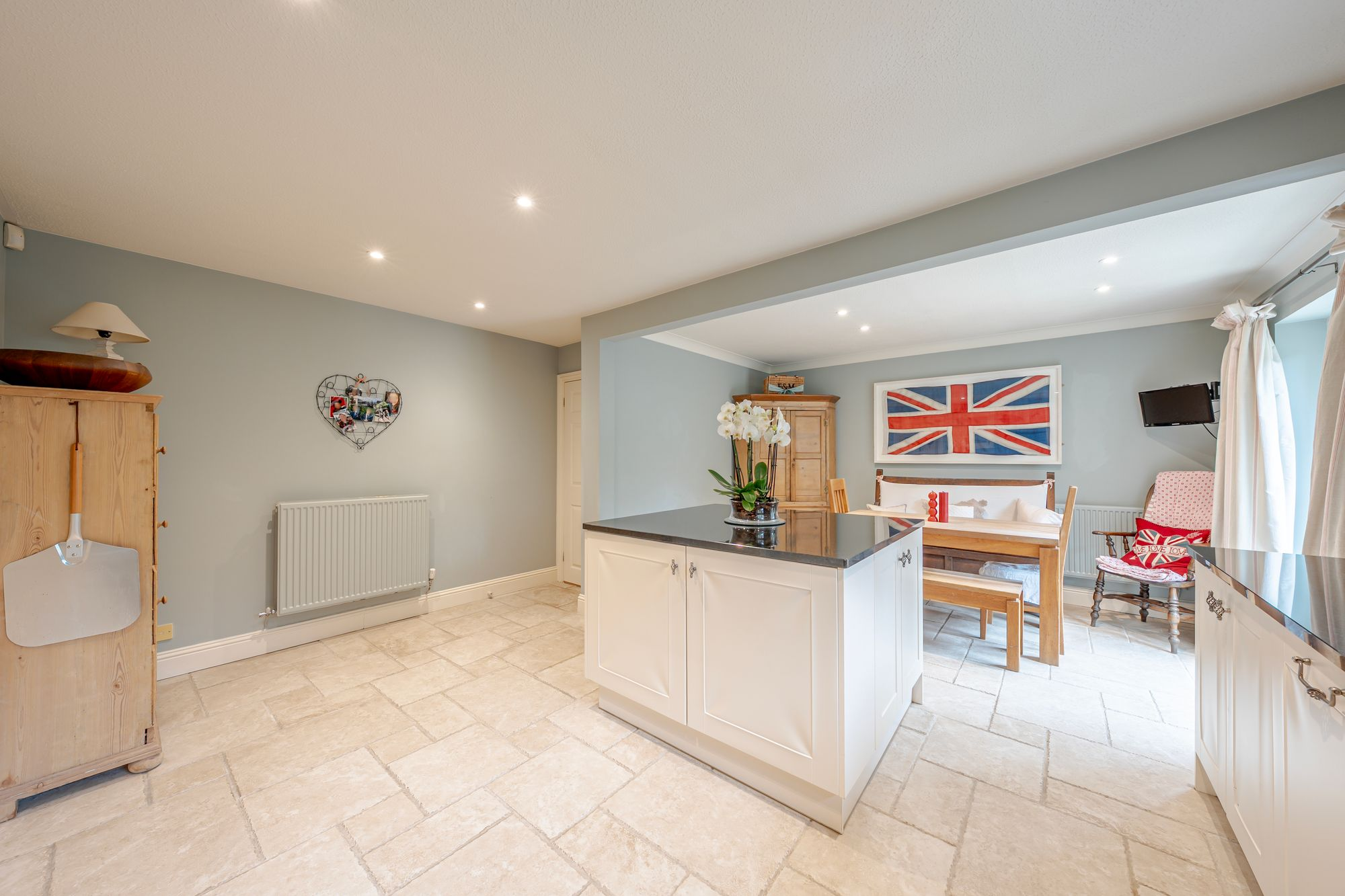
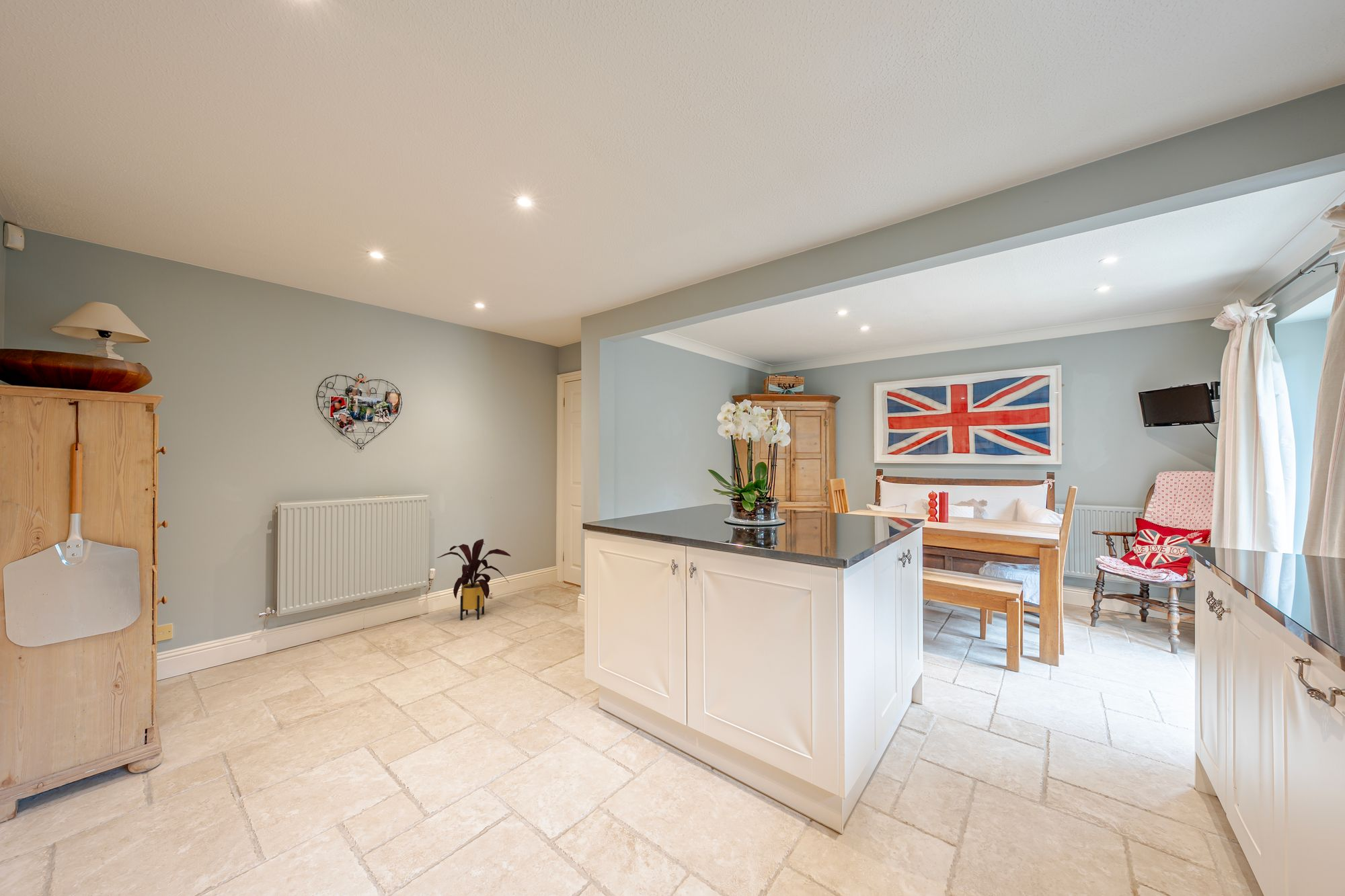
+ house plant (470, 579)
